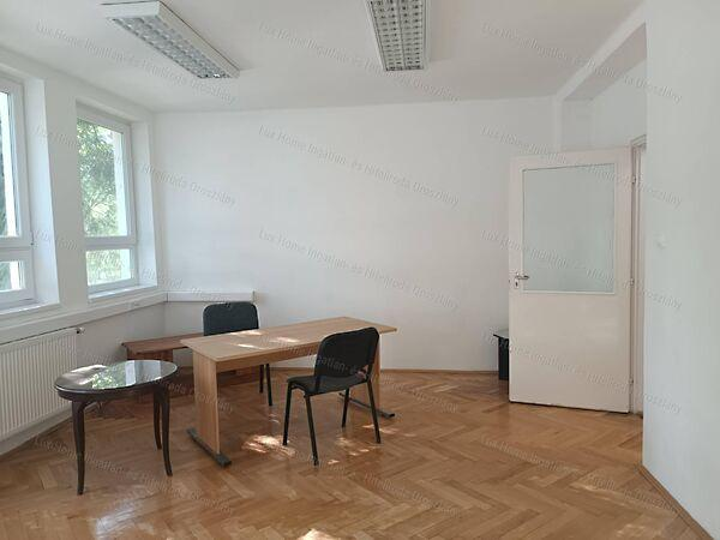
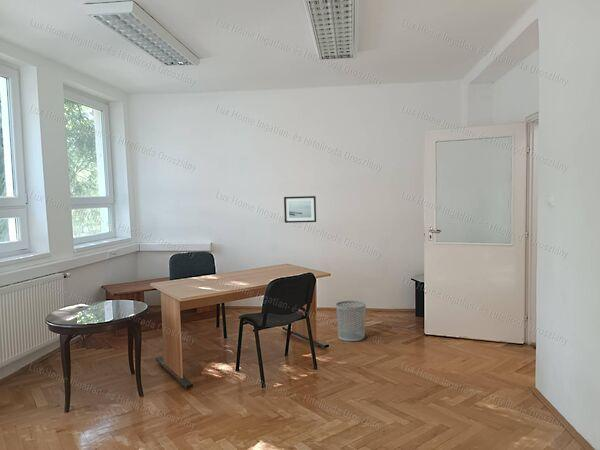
+ waste bin (351, 320)
+ wall art (300, 209)
